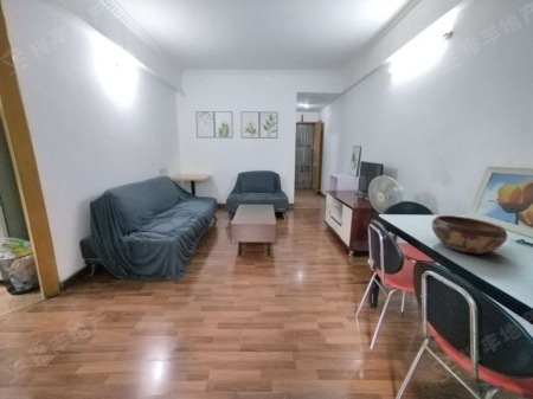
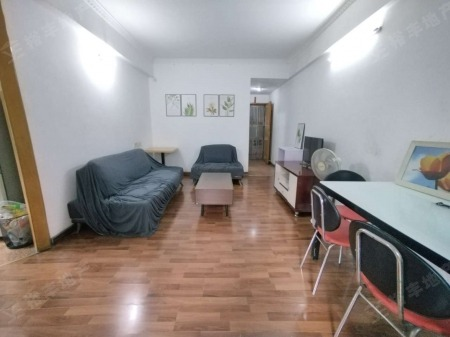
- decorative bowl (464, 234)
